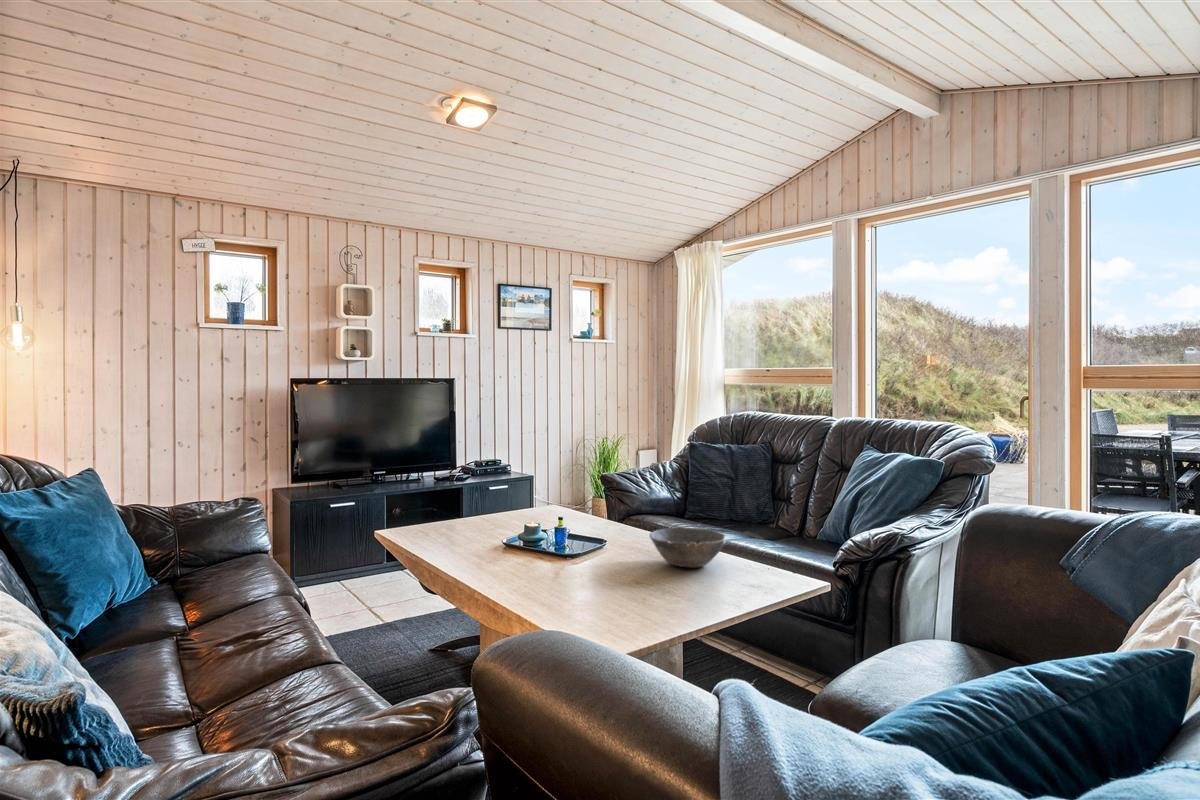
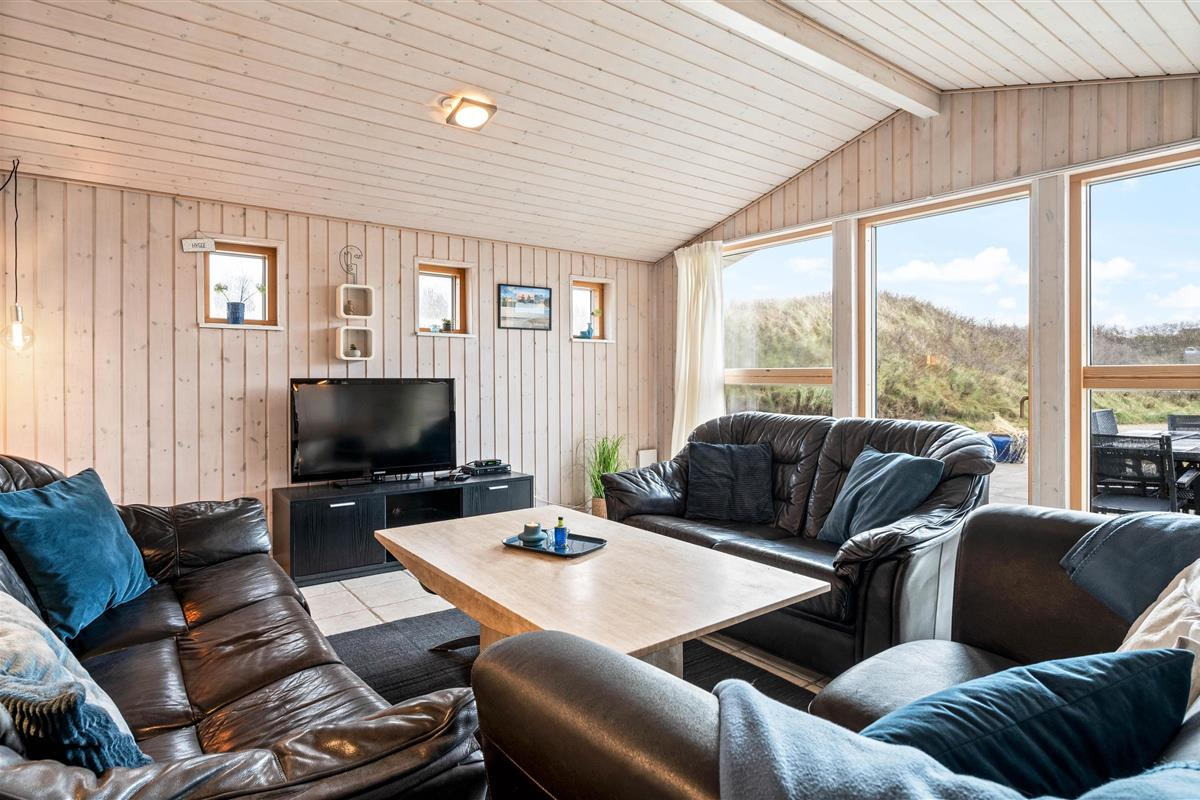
- bowl (687, 549)
